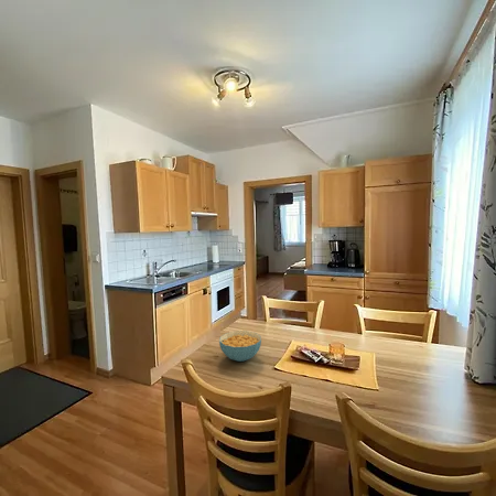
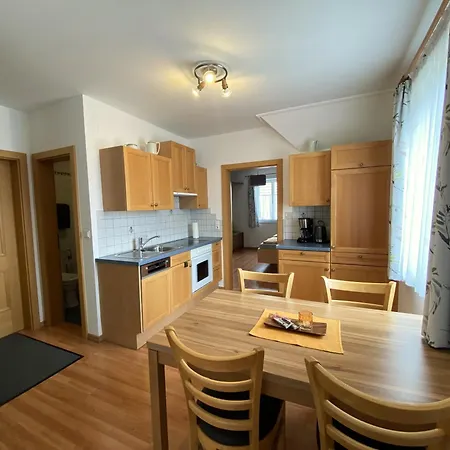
- cereal bowl (240, 348)
